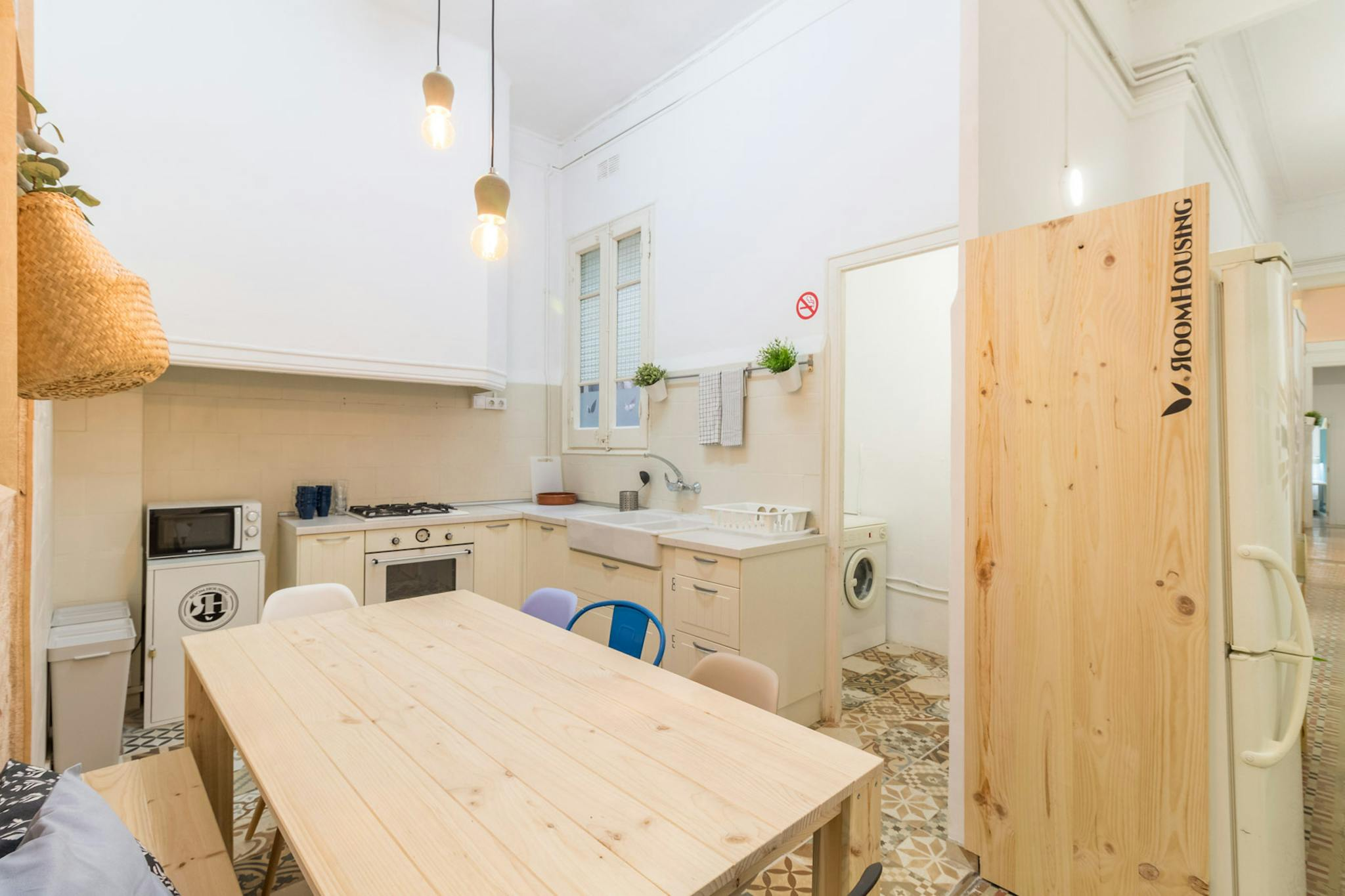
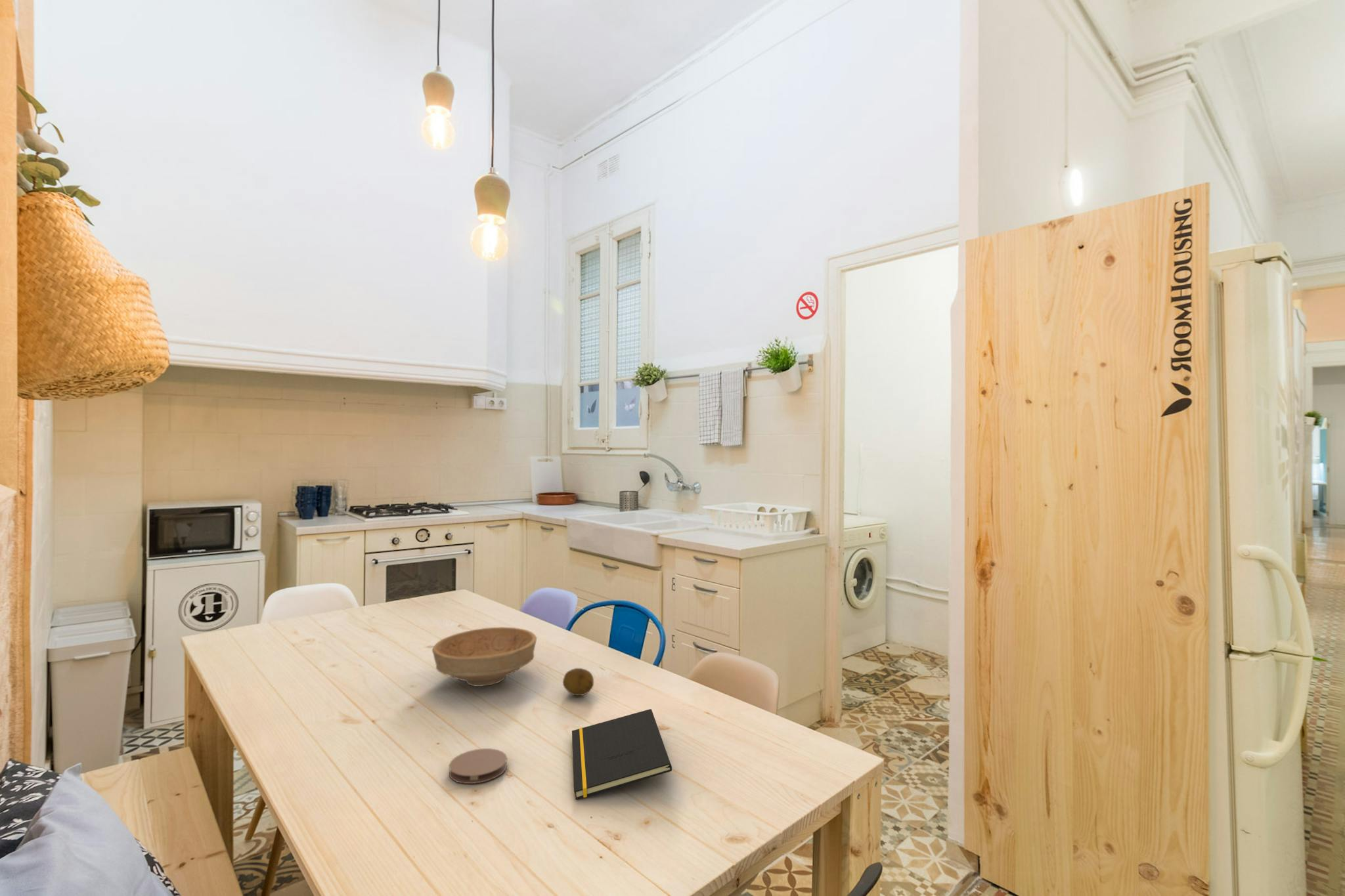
+ coaster (478, 765)
+ notepad (617, 749)
+ fruit (579, 681)
+ bowl (485, 660)
